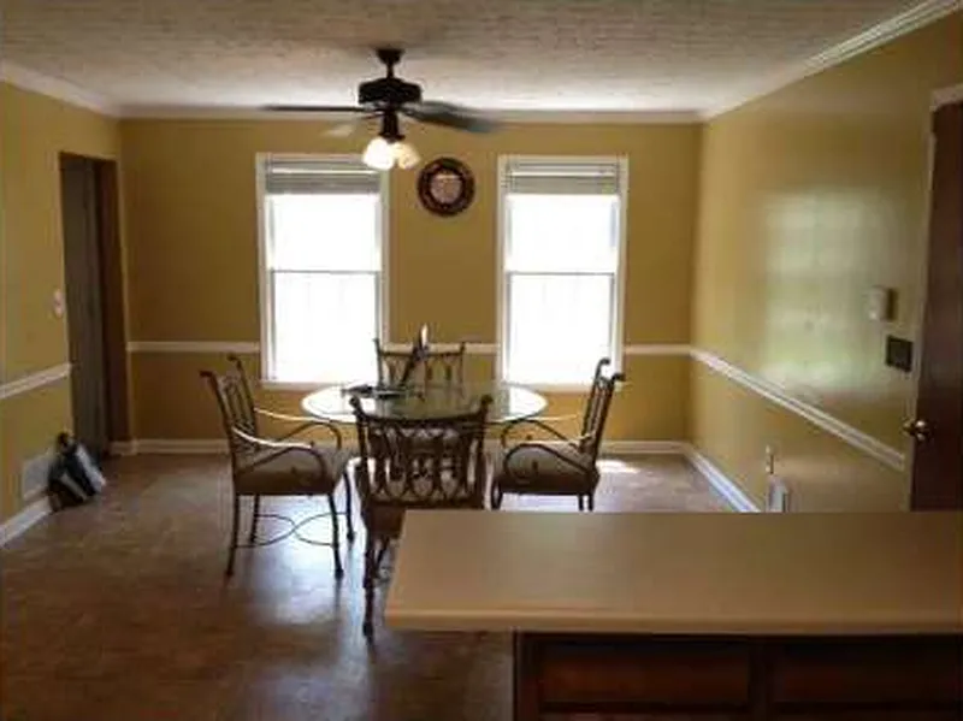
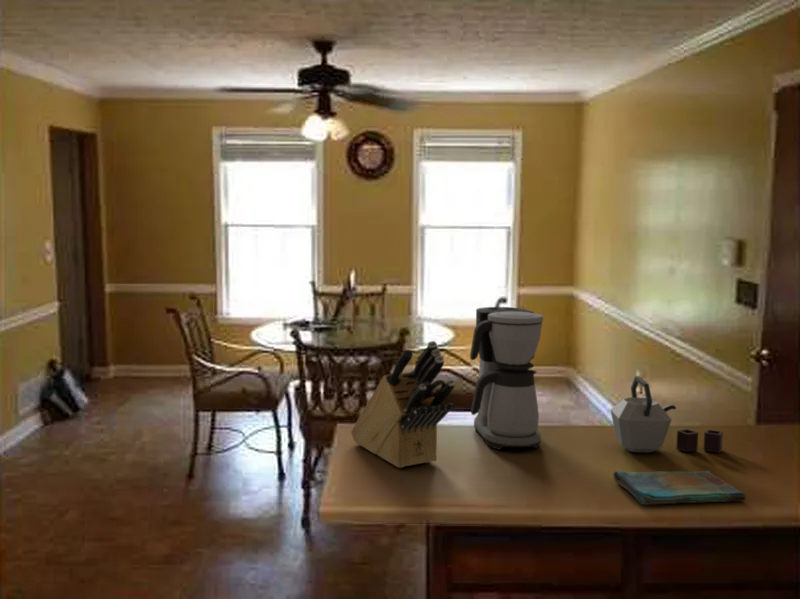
+ kettle (668, 416)
+ coffee maker (500, 373)
+ knife block (401, 396)
+ dish towel (676, 485)
